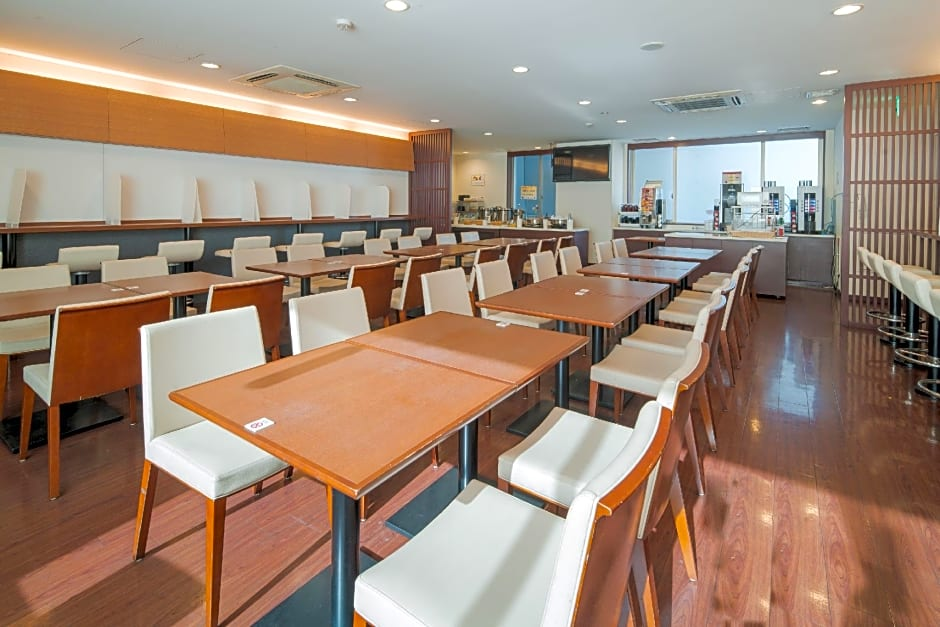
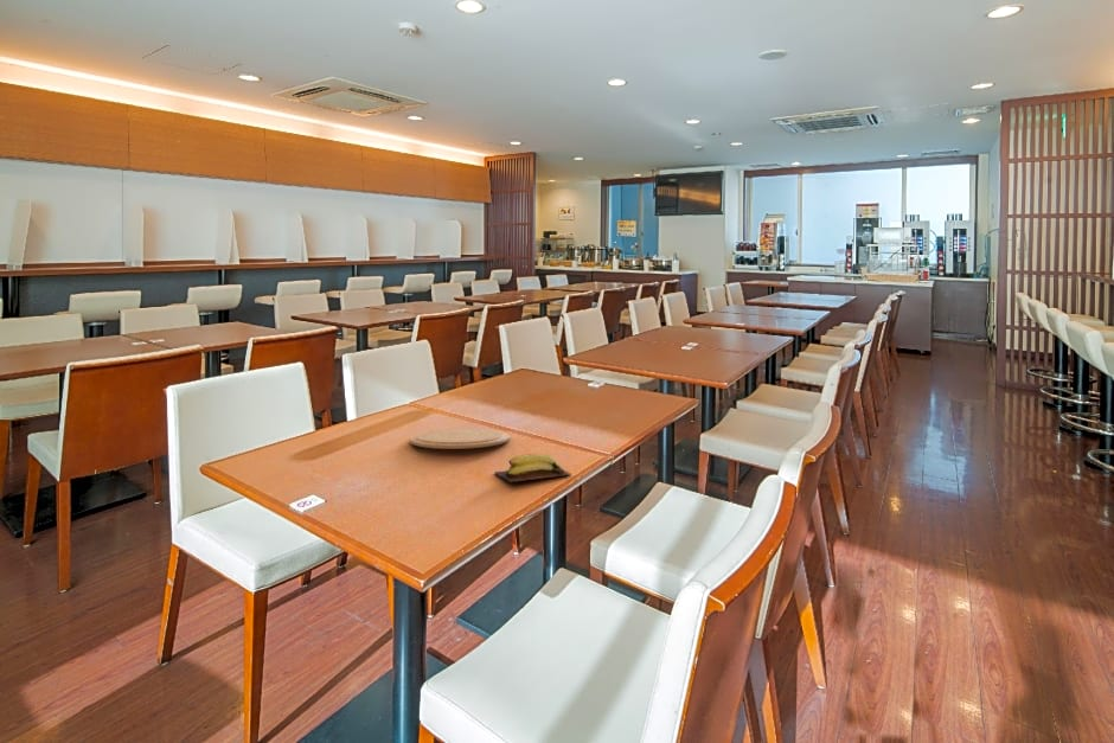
+ plate (460, 437)
+ banana (532, 465)
